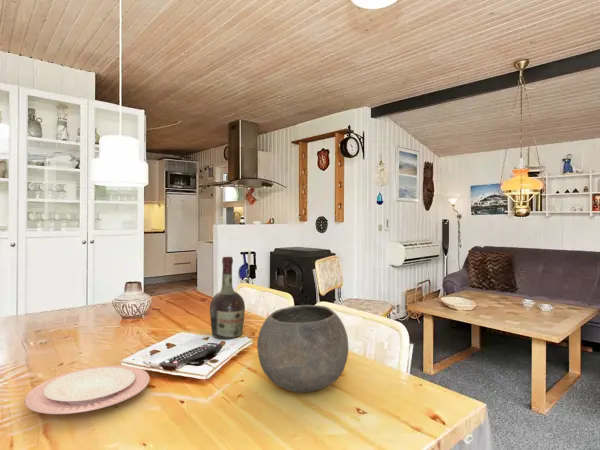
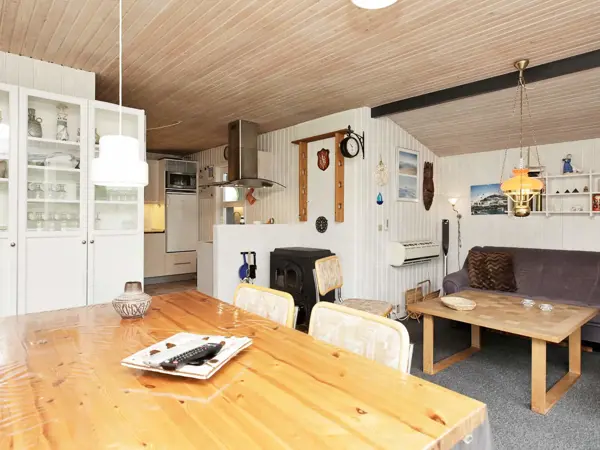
- plate (91, 388)
- cognac bottle (227, 295)
- bowl (303, 348)
